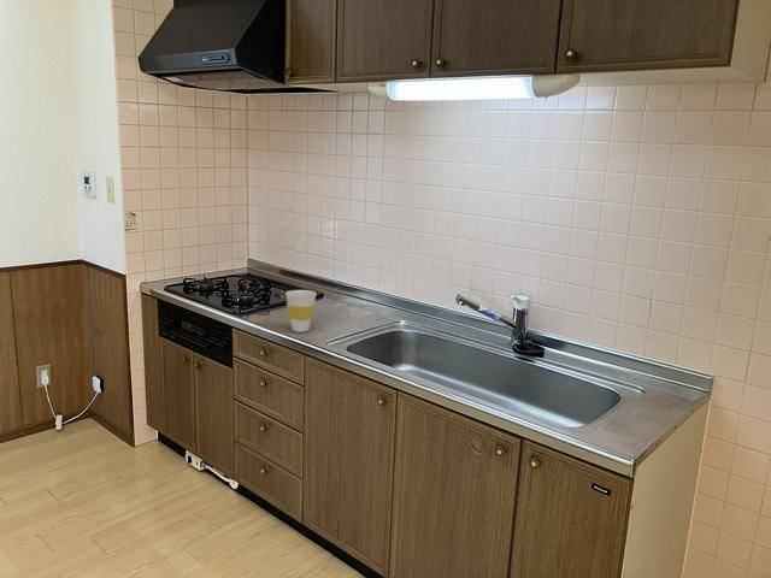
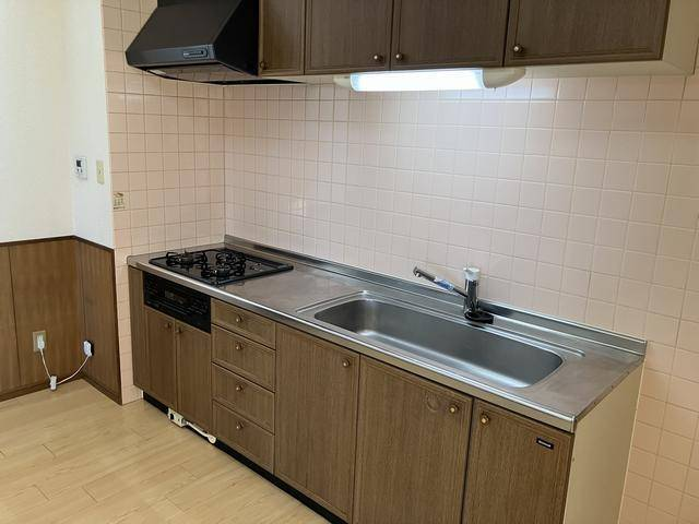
- cup (300, 312)
